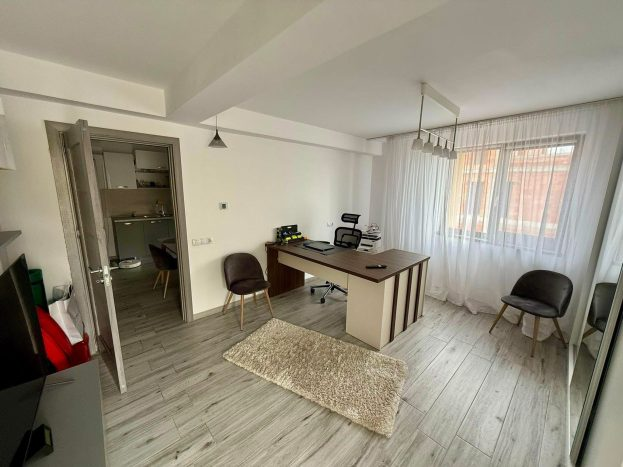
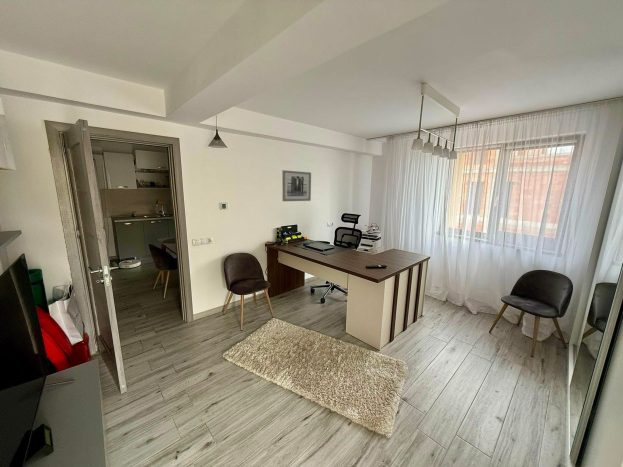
+ wall art (297, 186)
